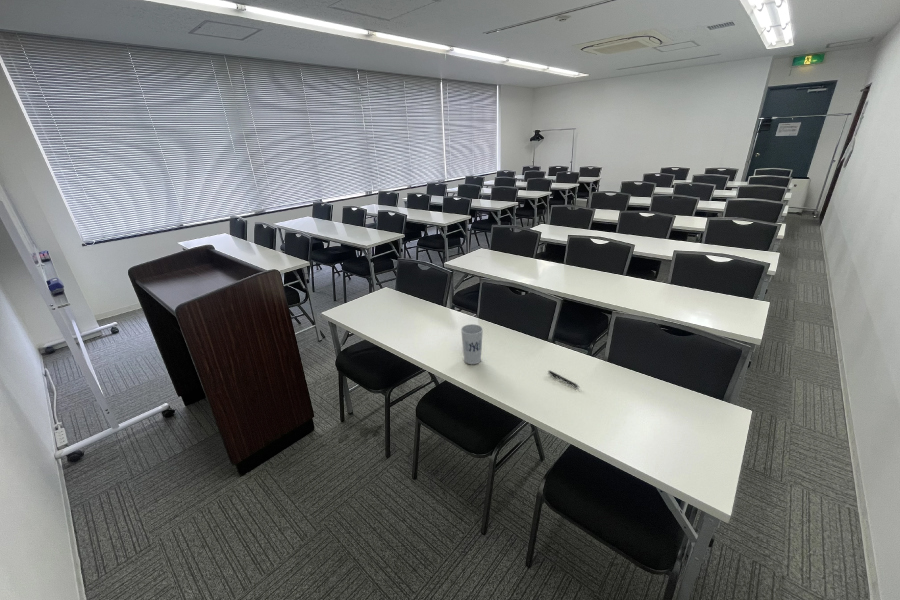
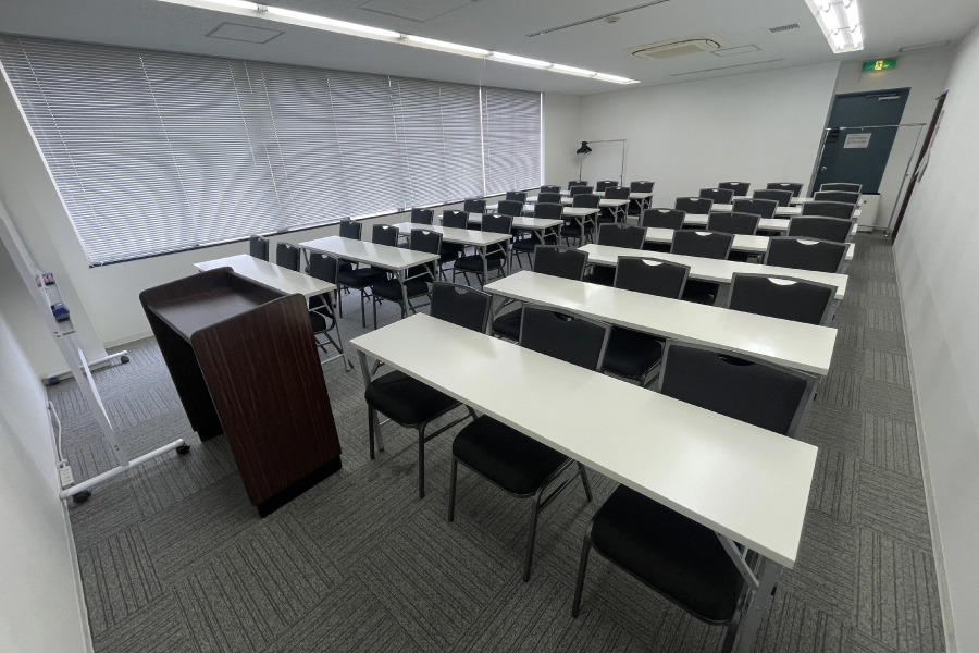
- cup (472, 344)
- pen (563, 378)
